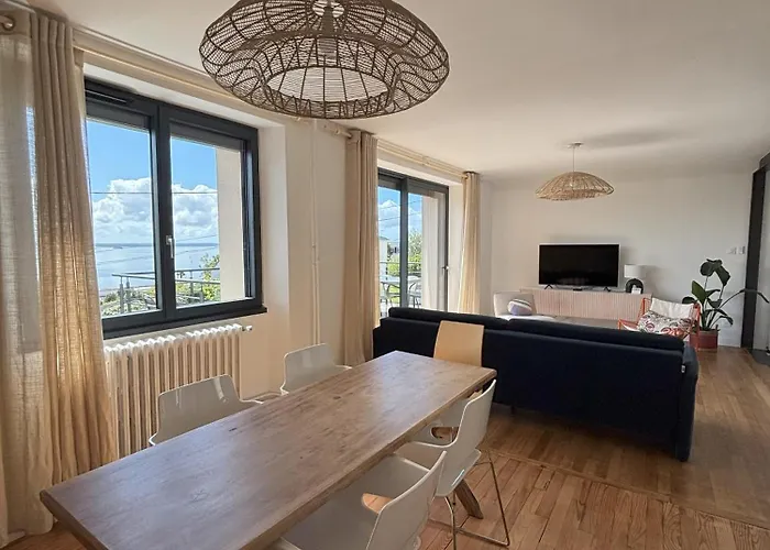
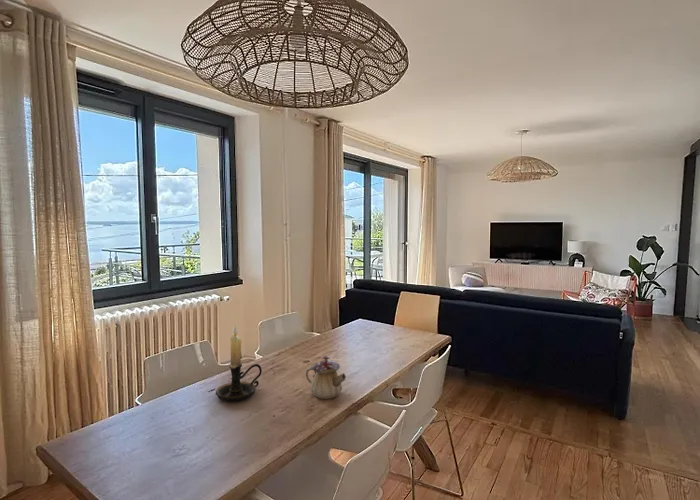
+ candle holder (240, 358)
+ teapot (324, 374)
